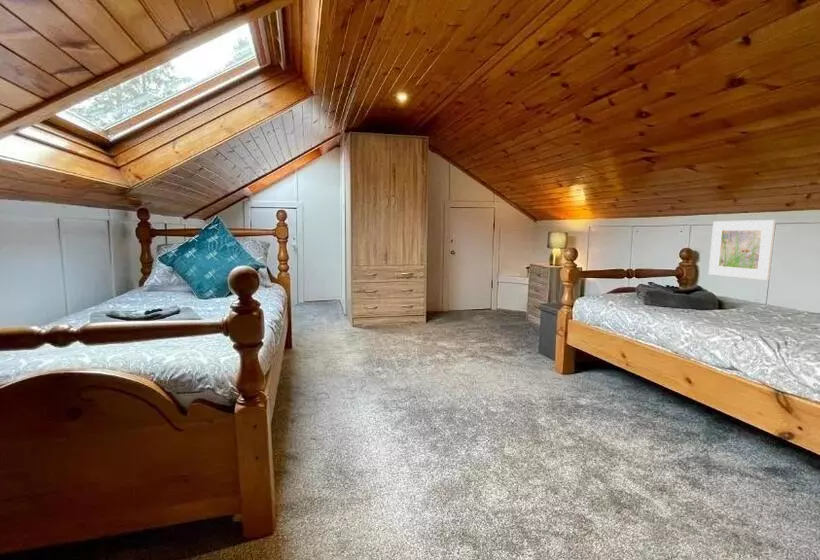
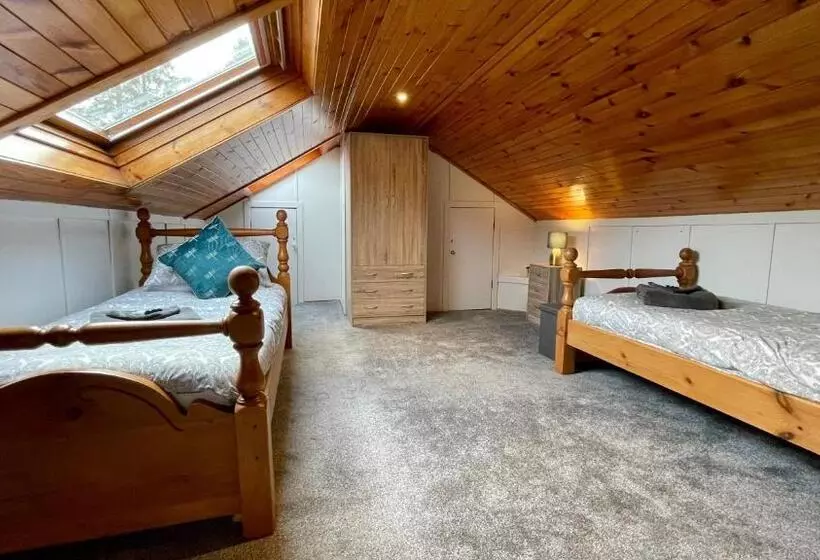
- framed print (739, 249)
